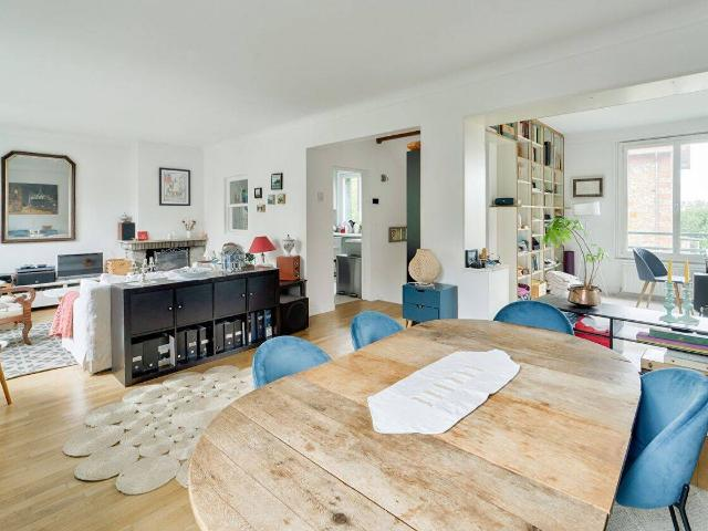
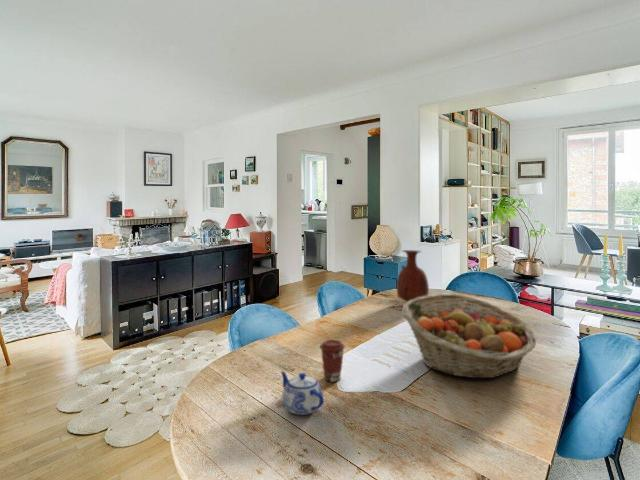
+ coffee cup (332, 360)
+ vase (412, 277)
+ teapot (300, 389)
+ fruit basket (466, 331)
